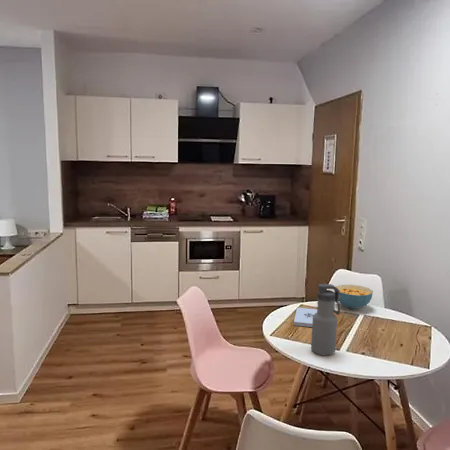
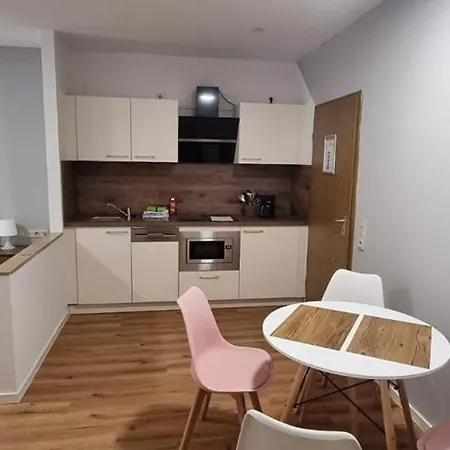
- water bottle (325, 318)
- notepad (308, 317)
- cereal bowl (353, 298)
